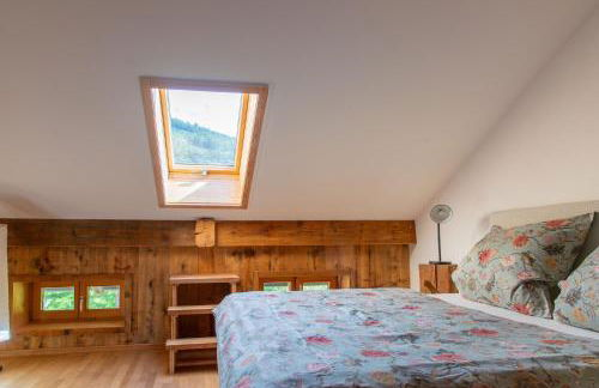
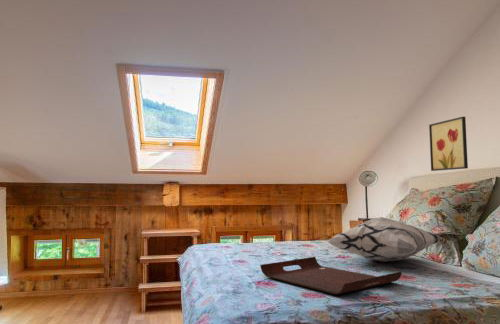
+ wall art (448, 145)
+ decorative pillow (385, 239)
+ serving tray (327, 273)
